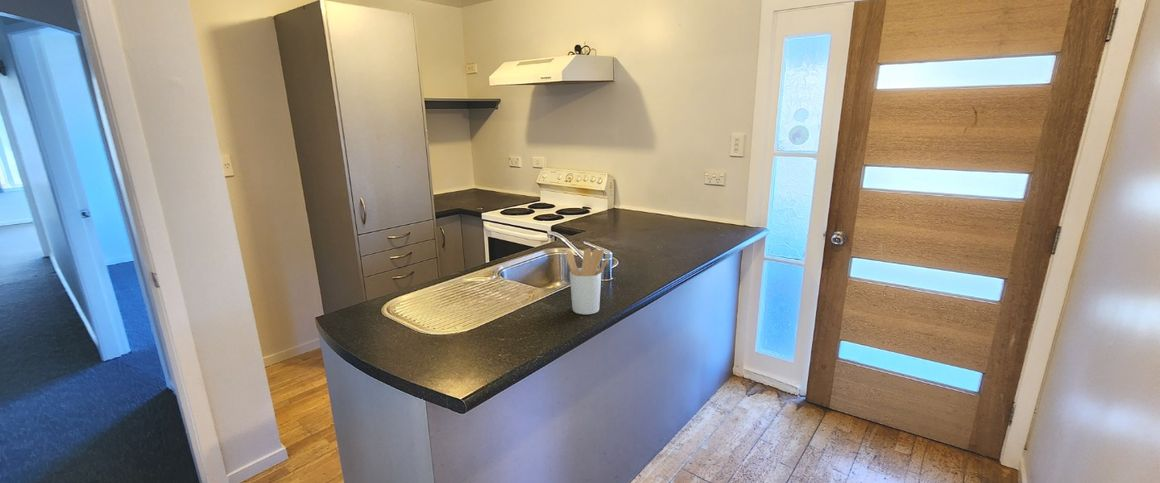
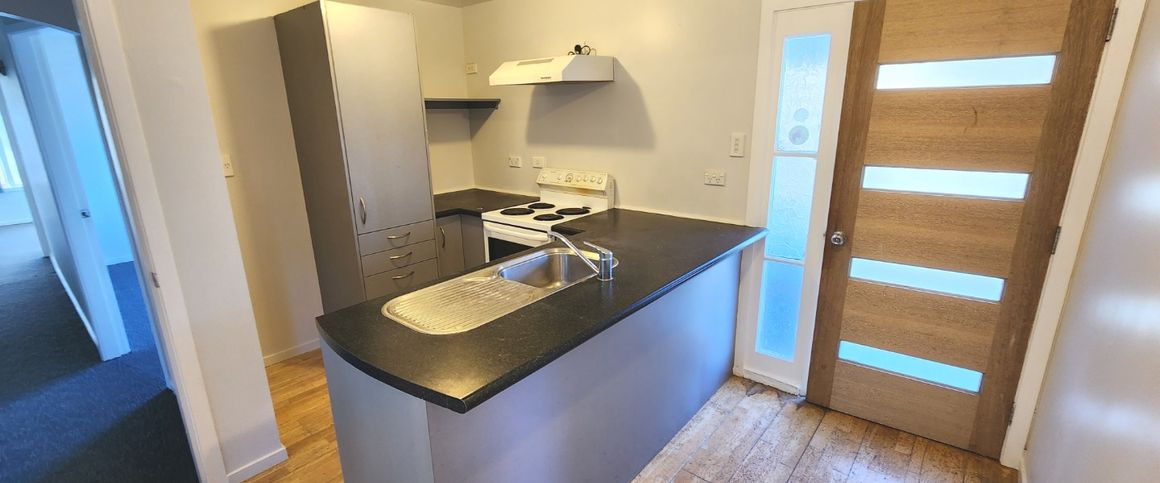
- utensil holder (588, 279)
